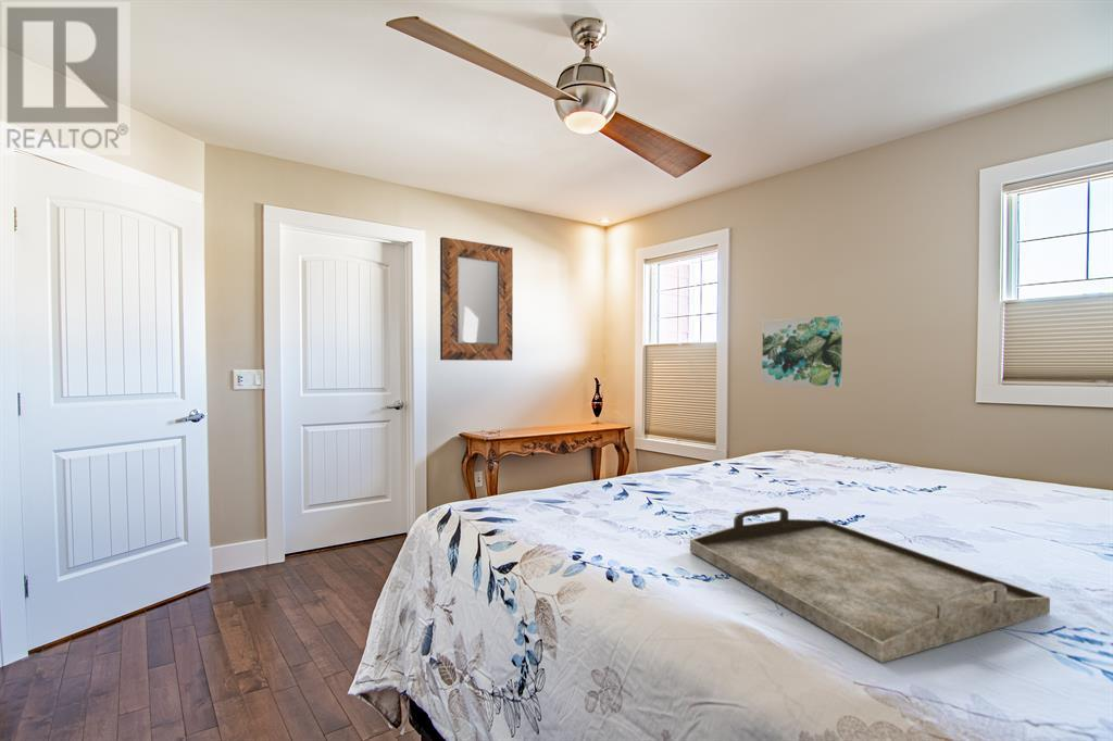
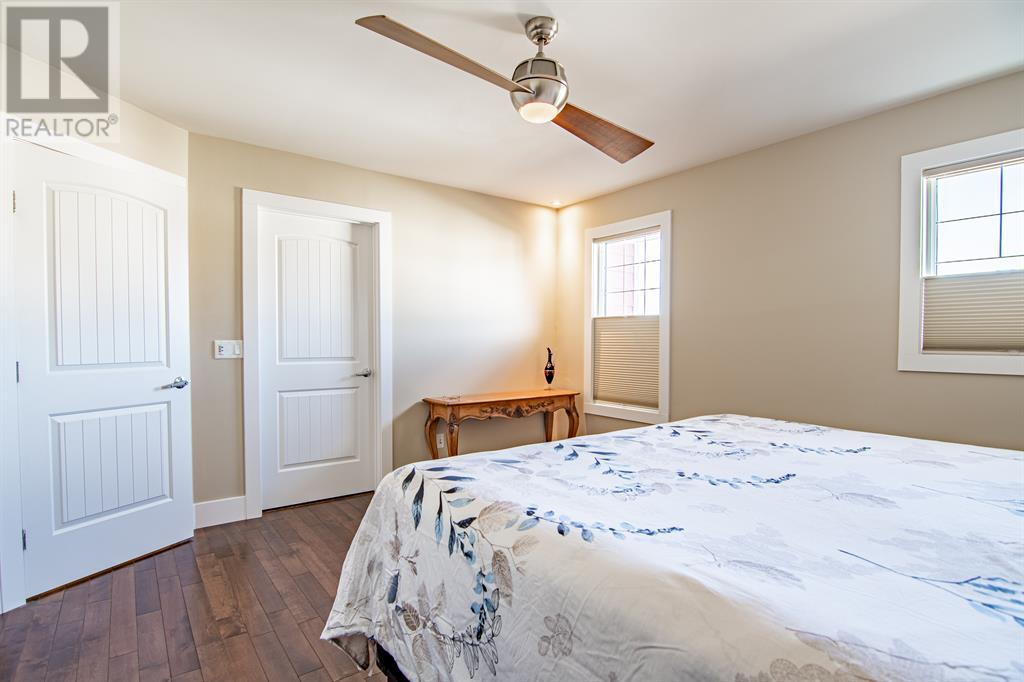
- wall art (800, 352)
- home mirror (477, 301)
- serving tray (845, 558)
